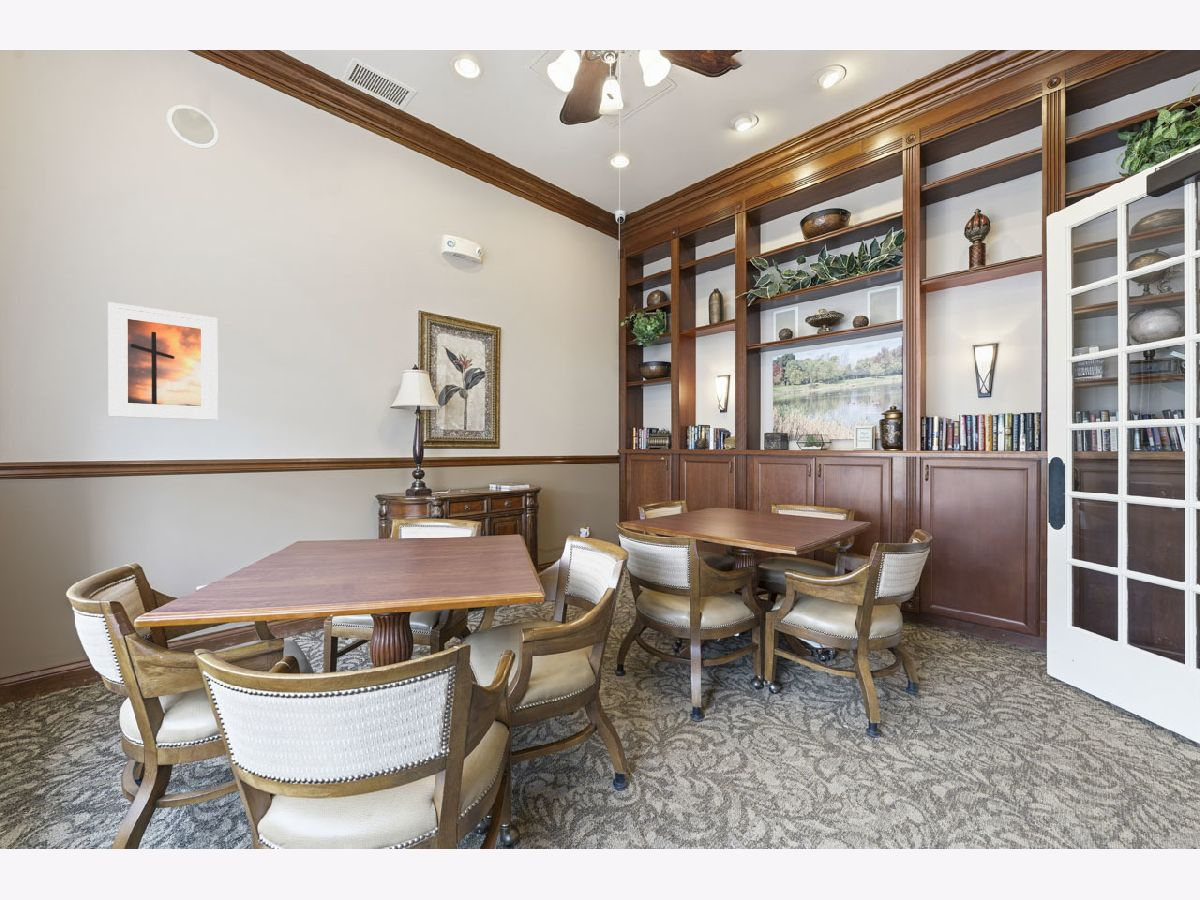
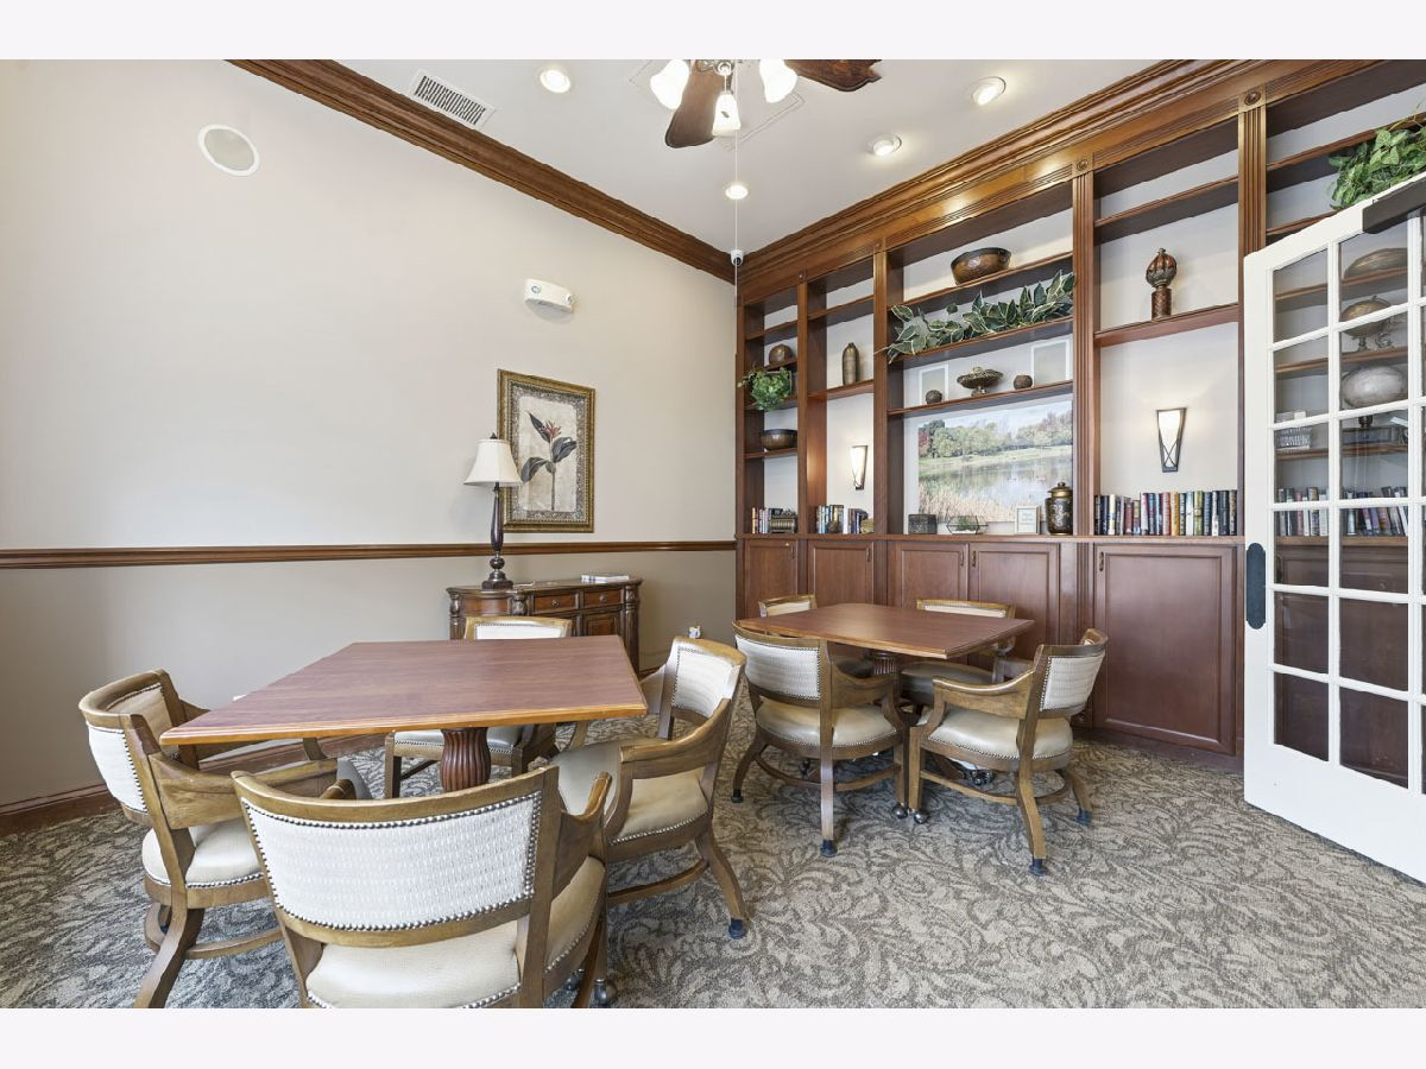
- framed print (165, 364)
